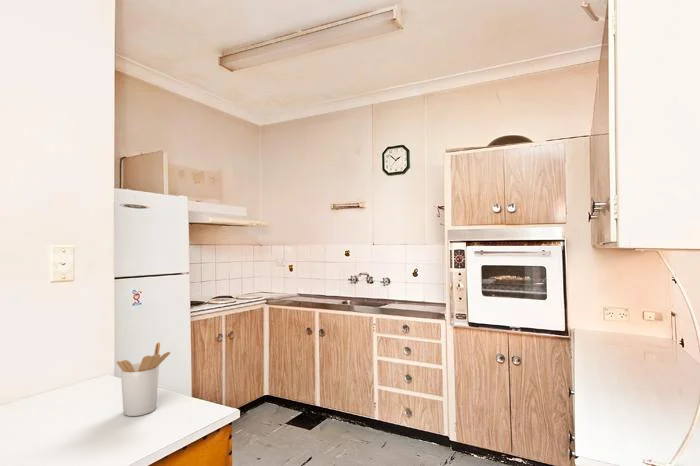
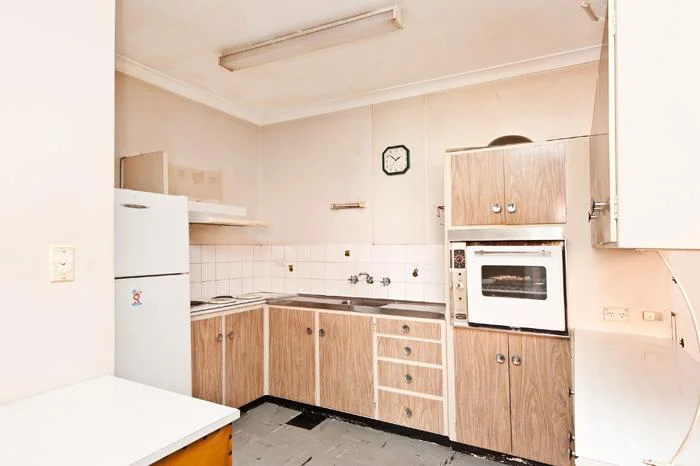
- utensil holder (145, 379)
